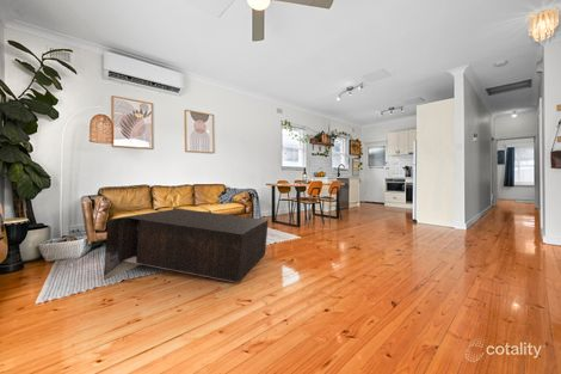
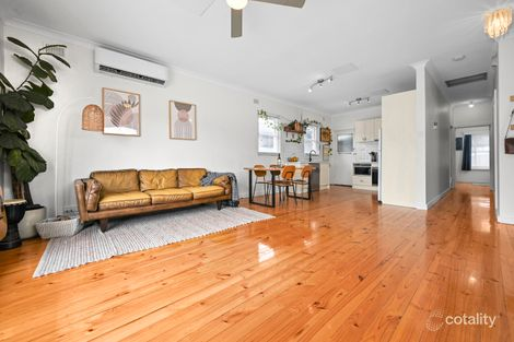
- coffee table (195, 239)
